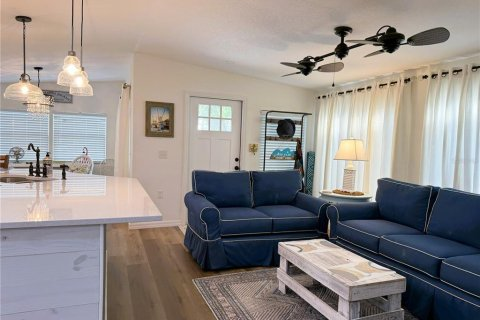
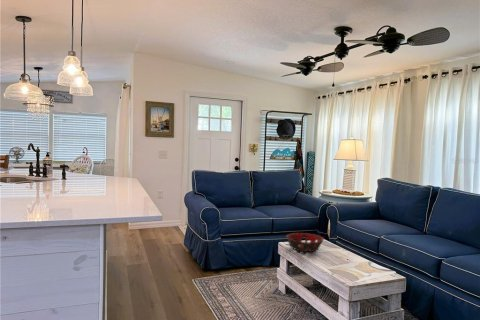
+ decorative bowl (304, 243)
